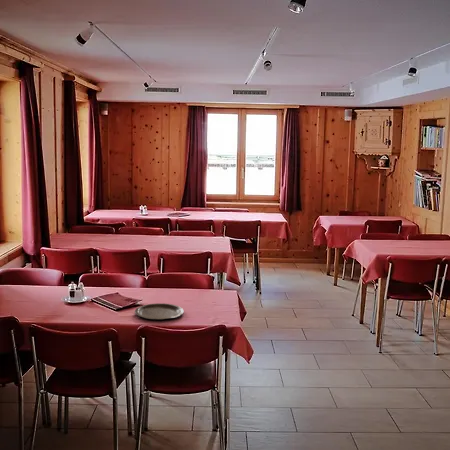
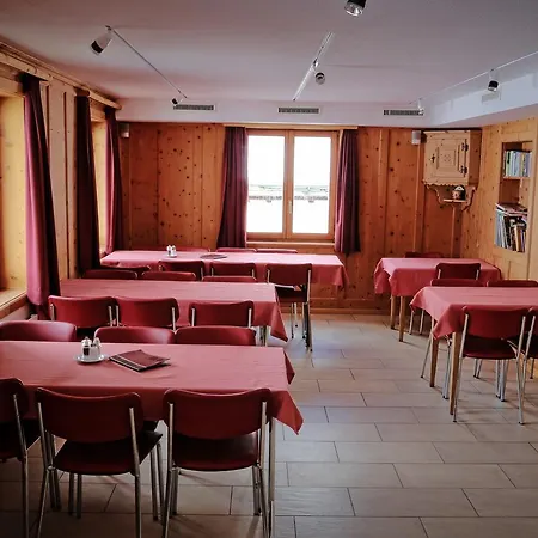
- plate (159, 311)
